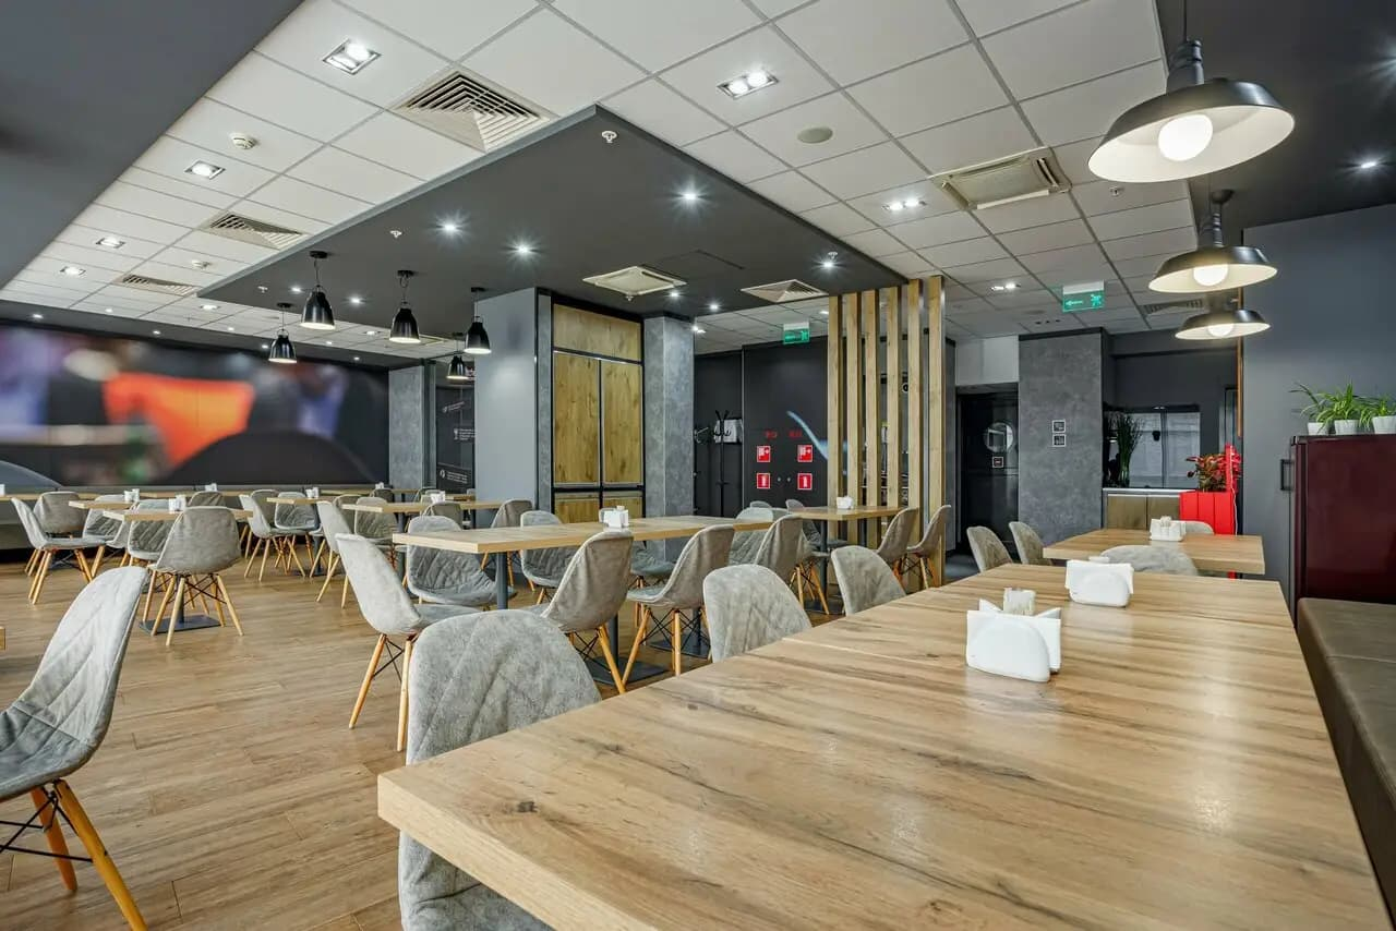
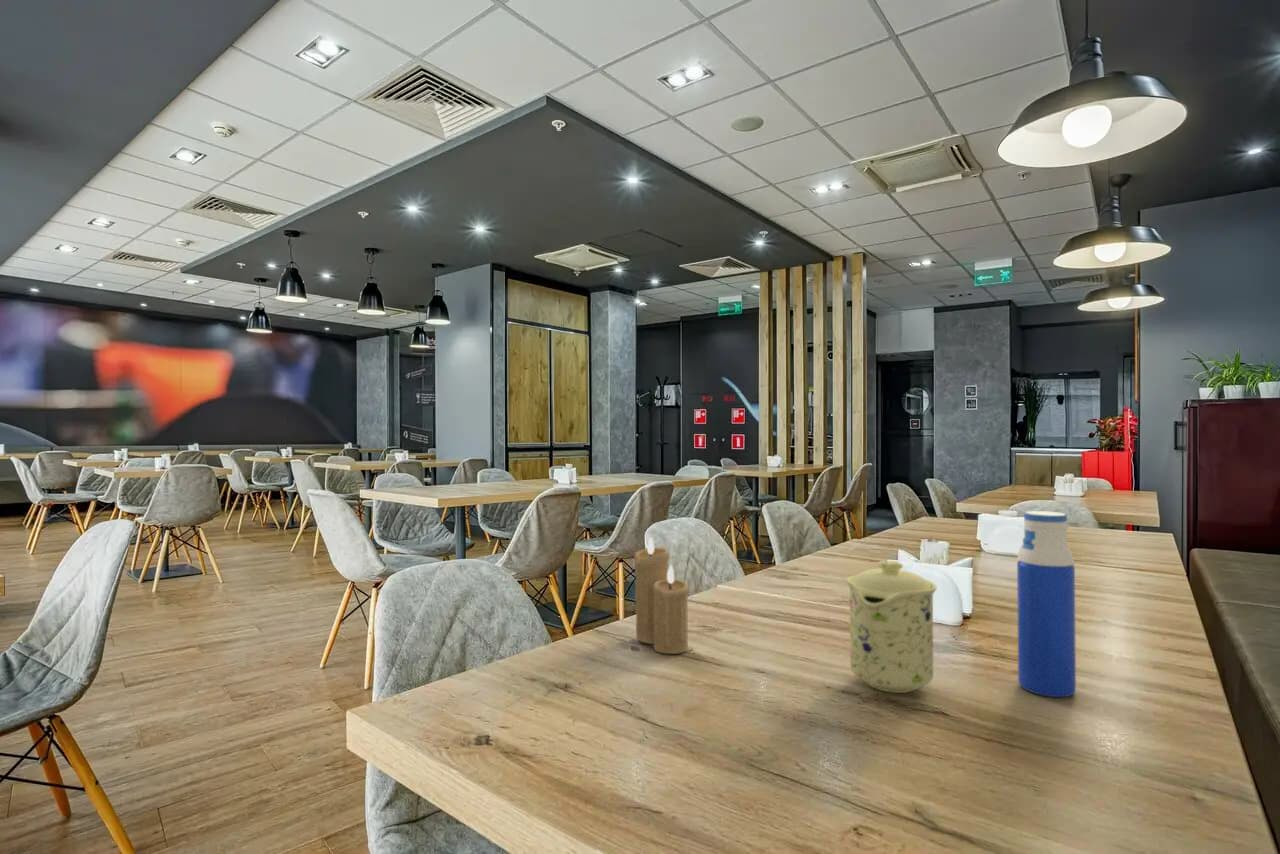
+ mug (893, 621)
+ candle (661, 592)
+ water bottle (1045, 600)
